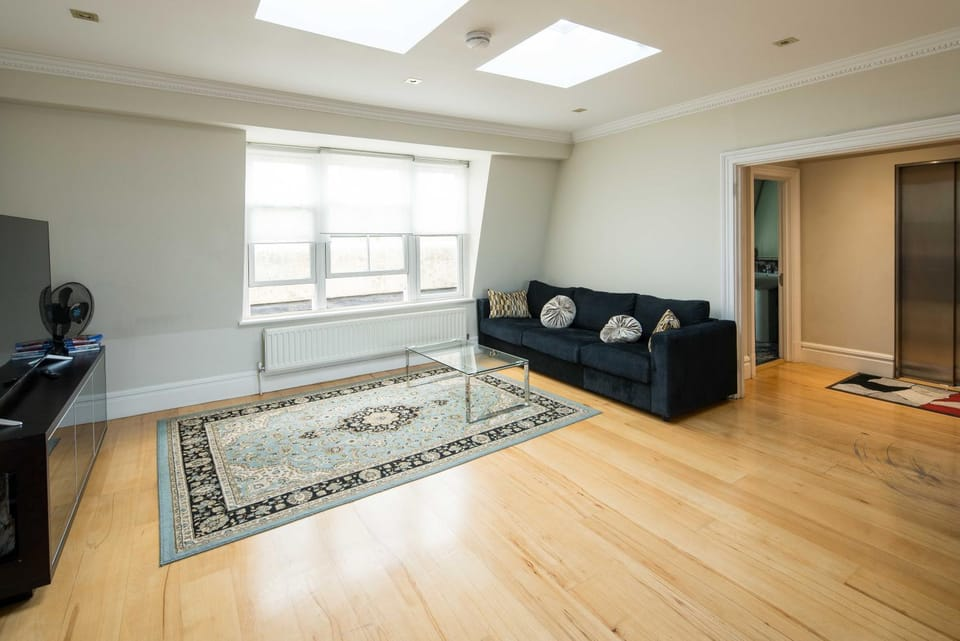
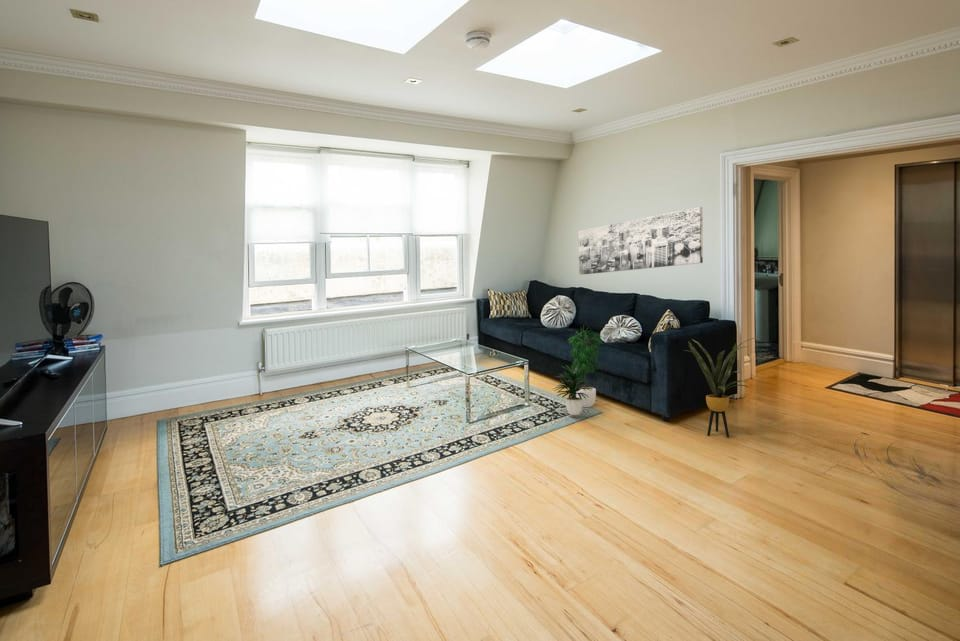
+ wall art (633, 245)
+ house plant (719, 385)
+ potted plant (578, 367)
